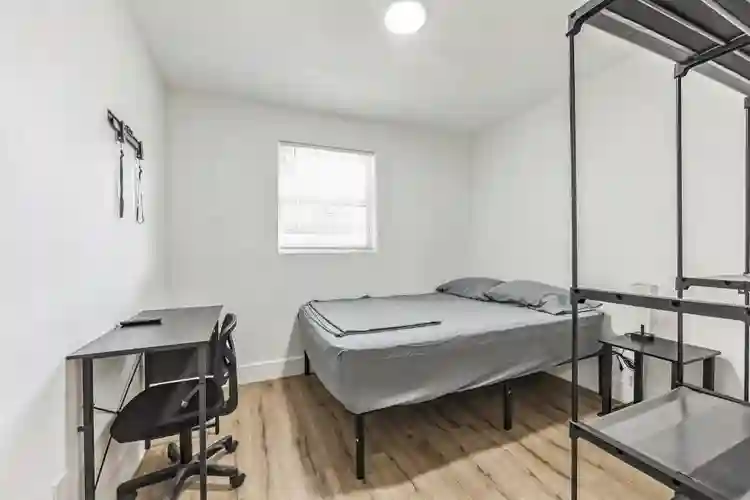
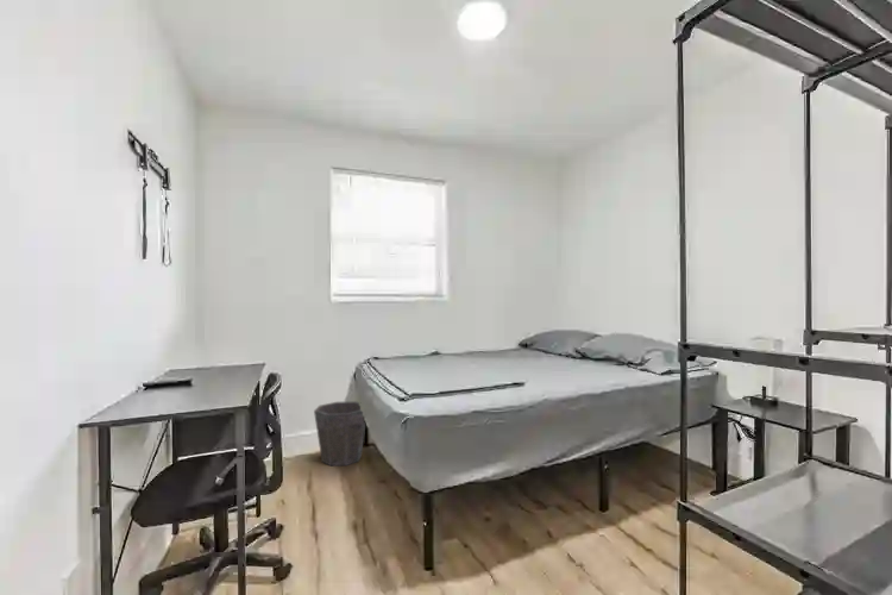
+ waste bin (341, 433)
